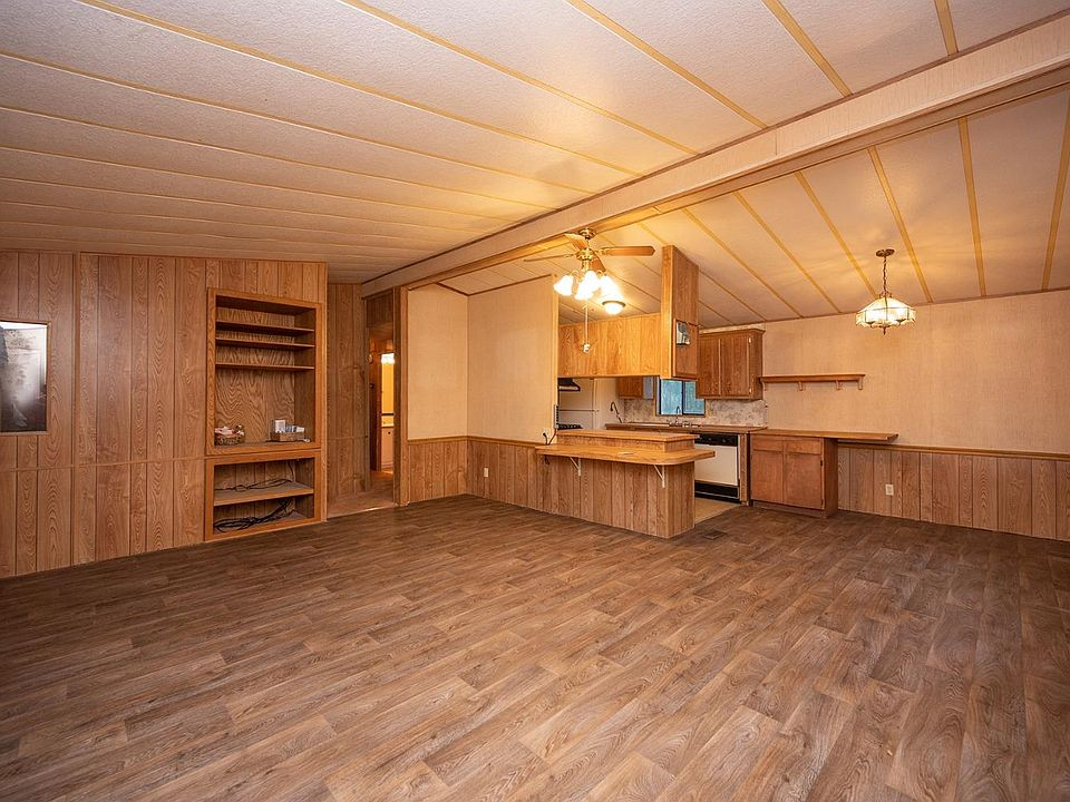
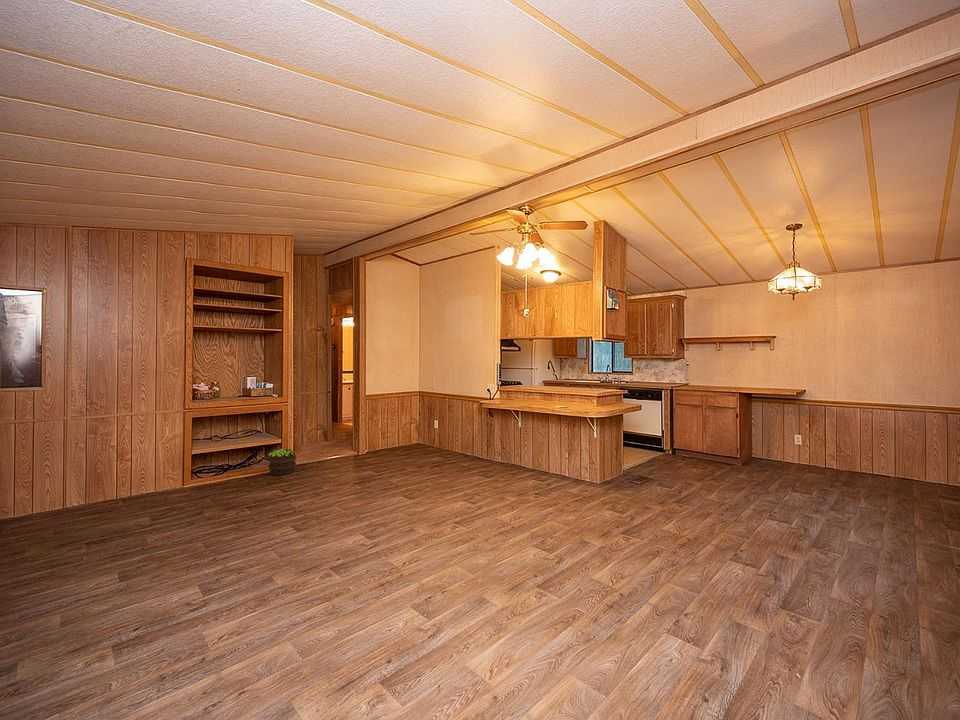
+ potted plant (282, 460)
